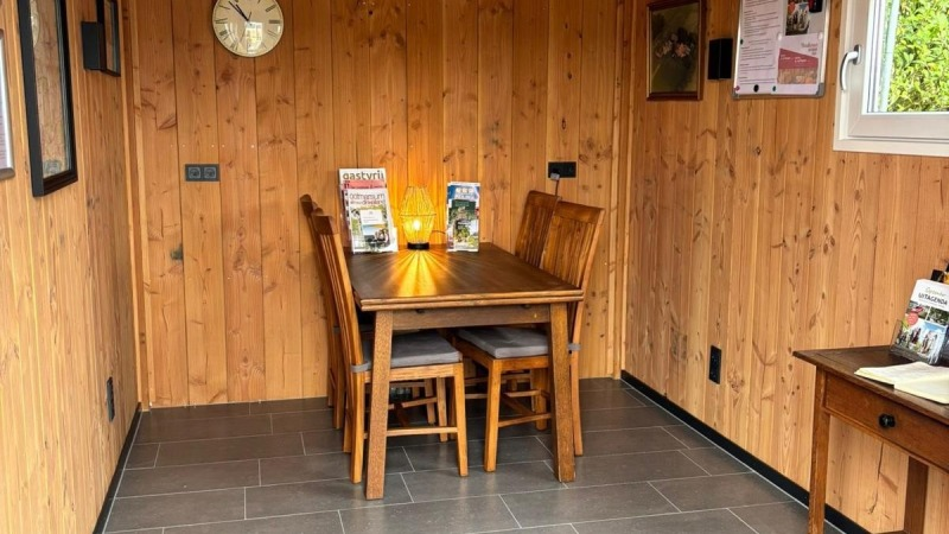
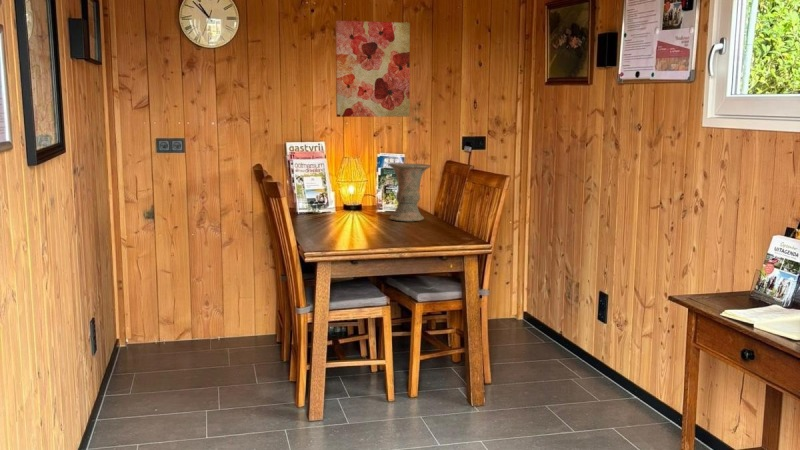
+ vase (409, 191)
+ wall art (373, 69)
